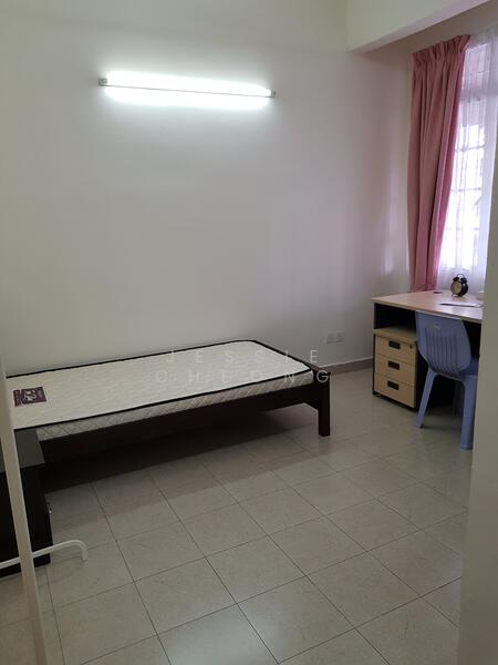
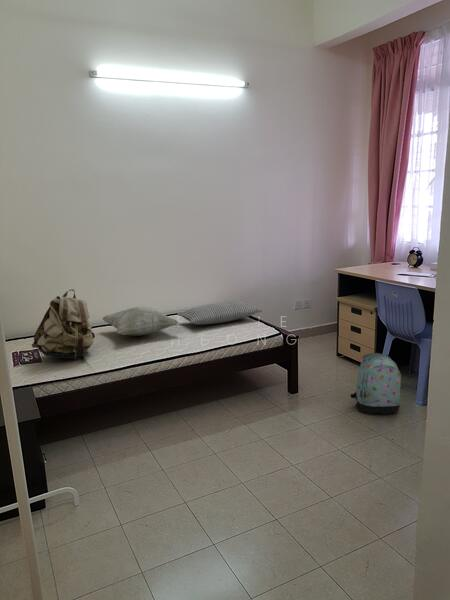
+ decorative pillow (139, 320)
+ backpack (61, 324)
+ backpack (379, 383)
+ pillow (220, 312)
